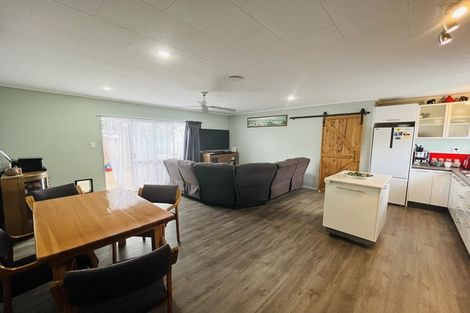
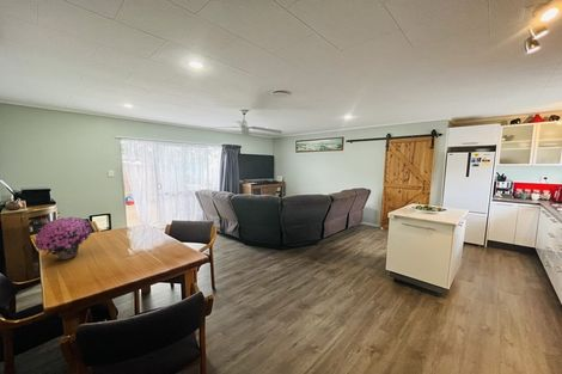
+ flower (65, 237)
